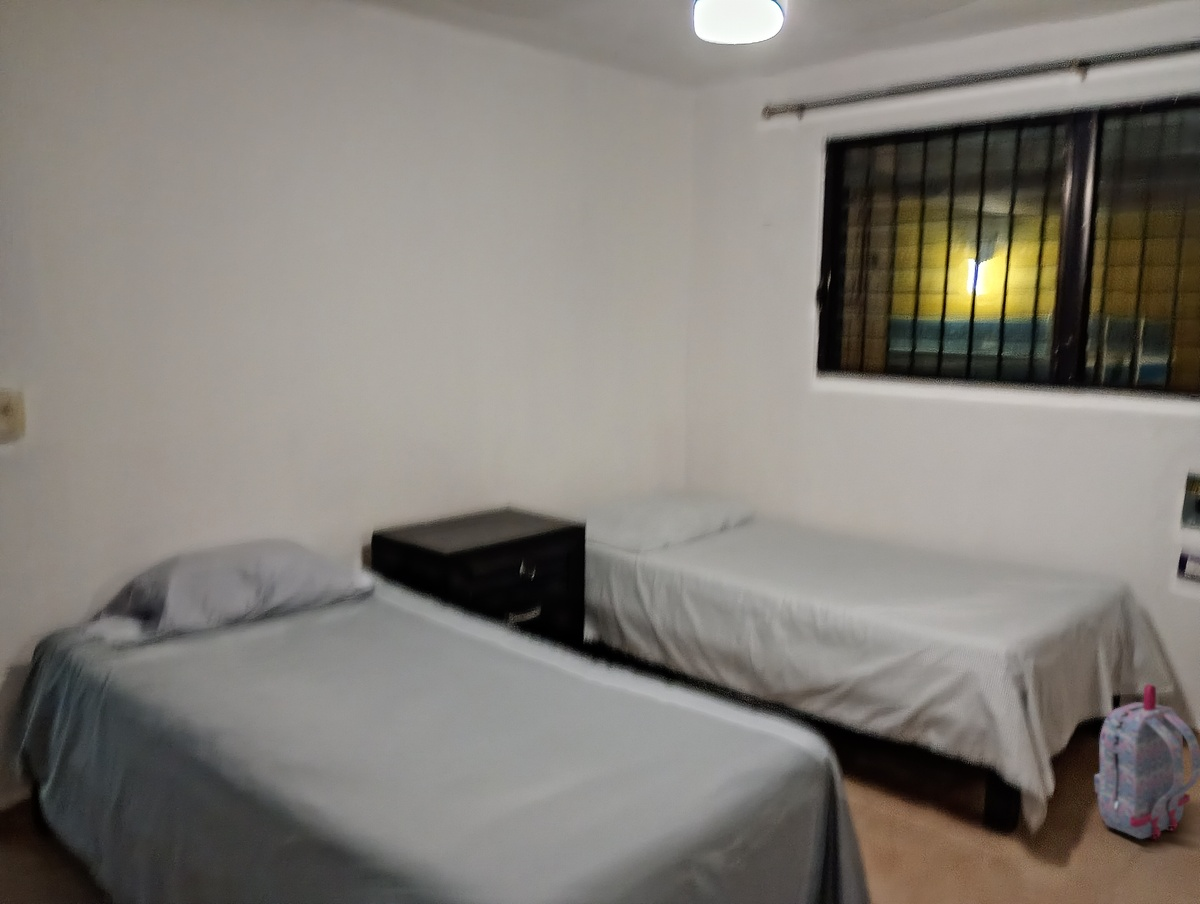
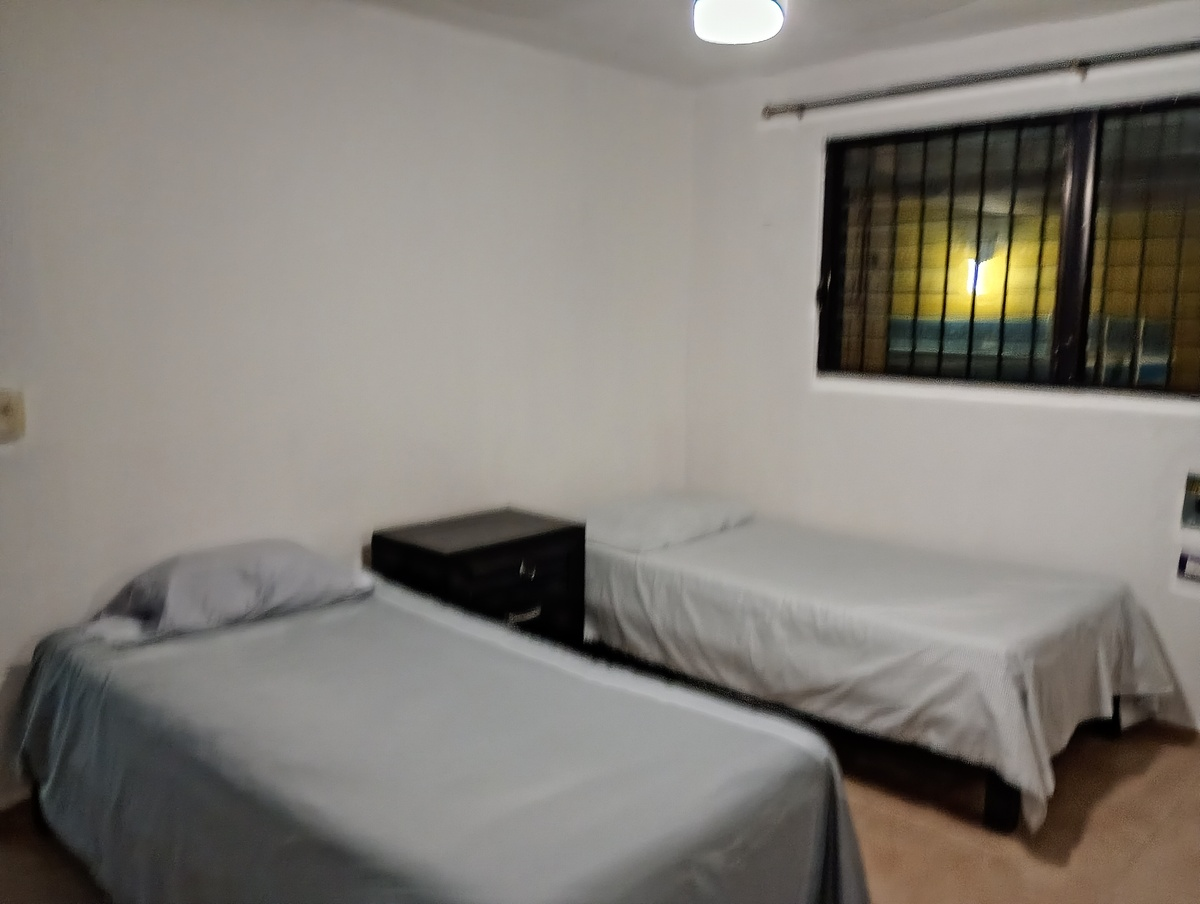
- backpack (1149, 757)
